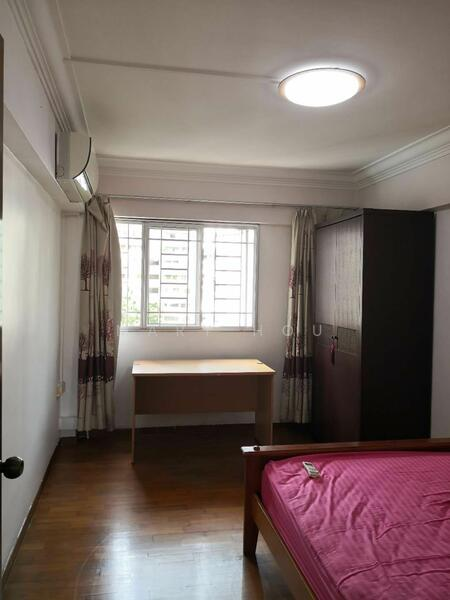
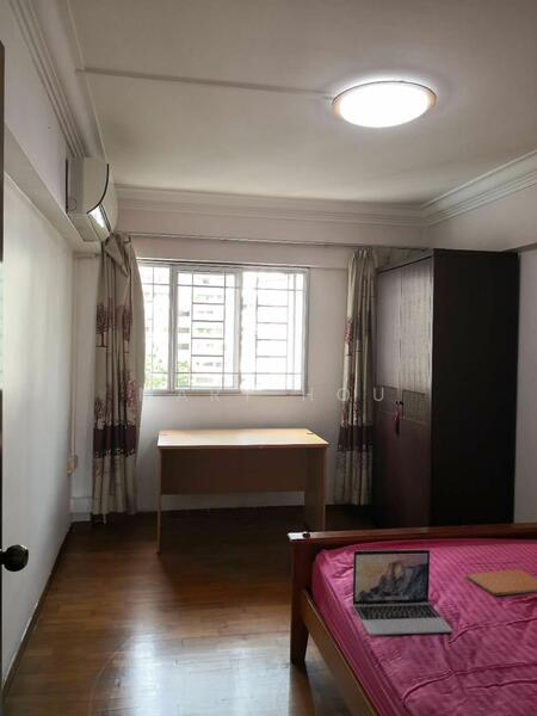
+ book (506, 581)
+ laptop (401, 590)
